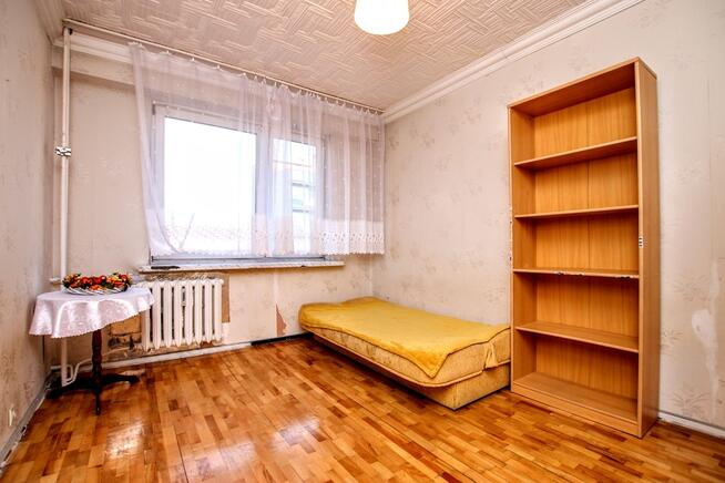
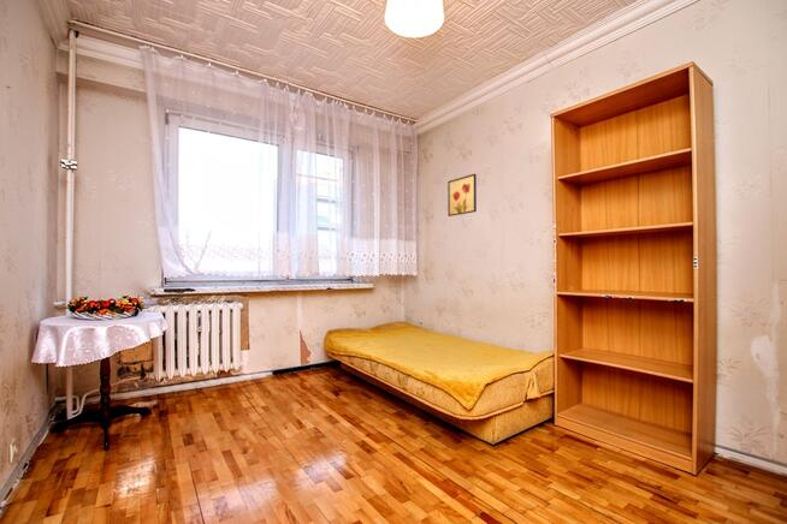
+ wall art (462, 196)
